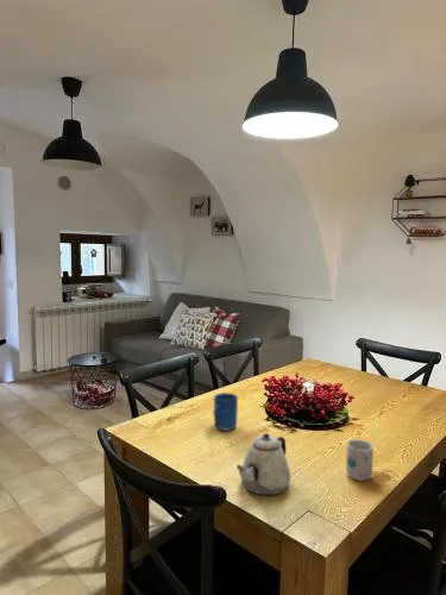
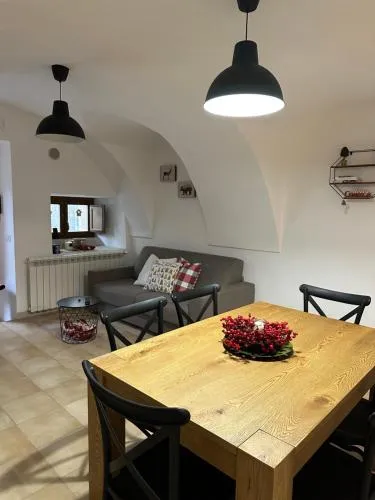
- teapot (262, 461)
- mug (362, 455)
- mug (222, 413)
